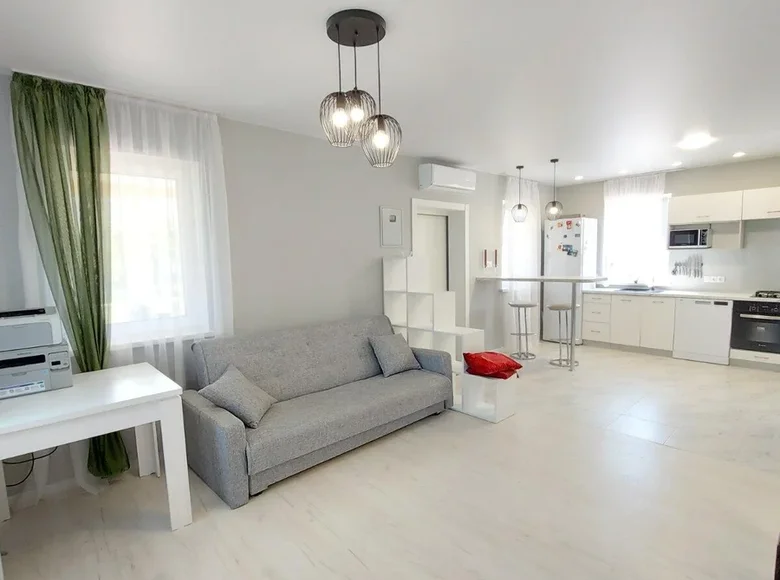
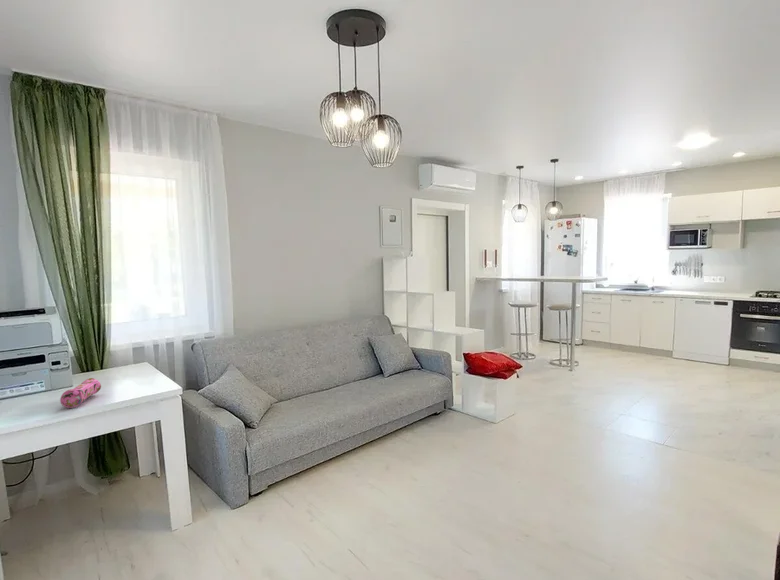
+ pencil case (81, 392)
